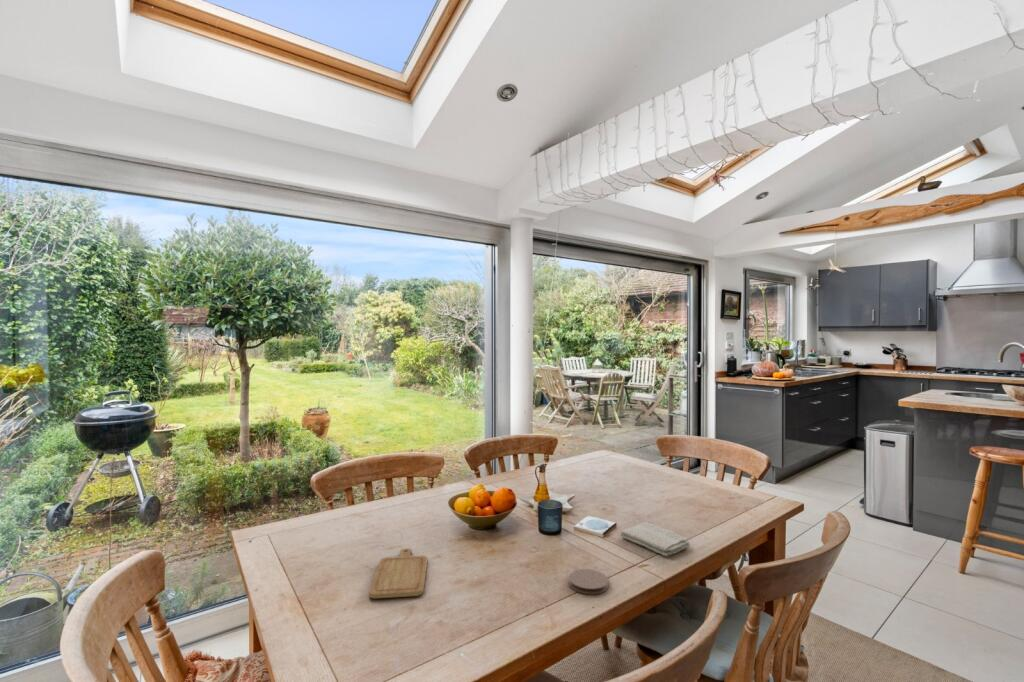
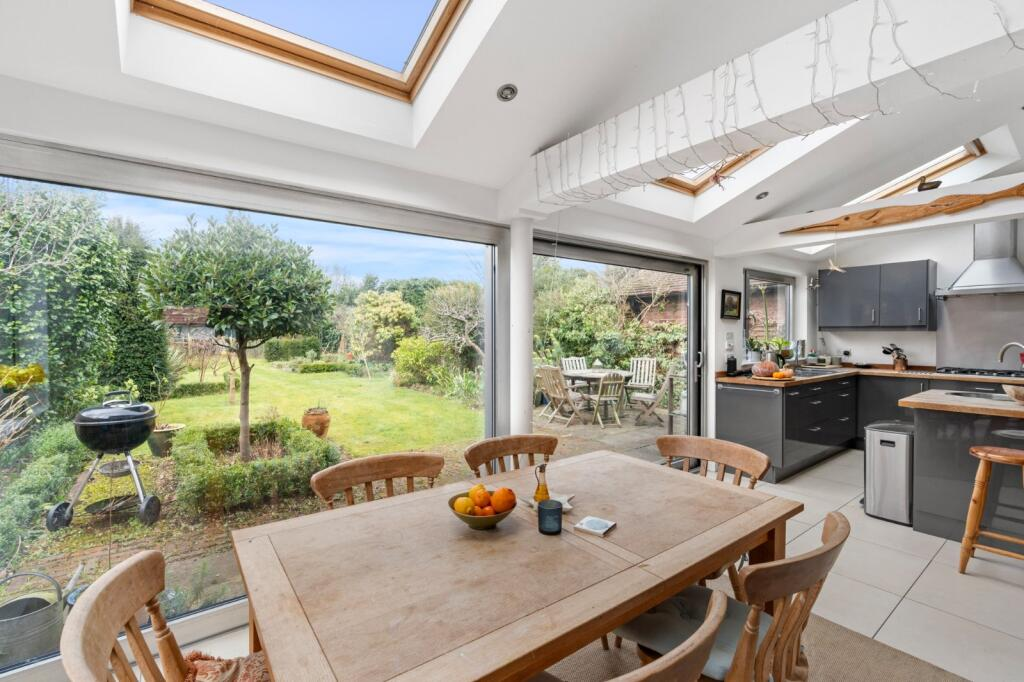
- chopping board (401, 570)
- washcloth (654, 537)
- coaster (588, 581)
